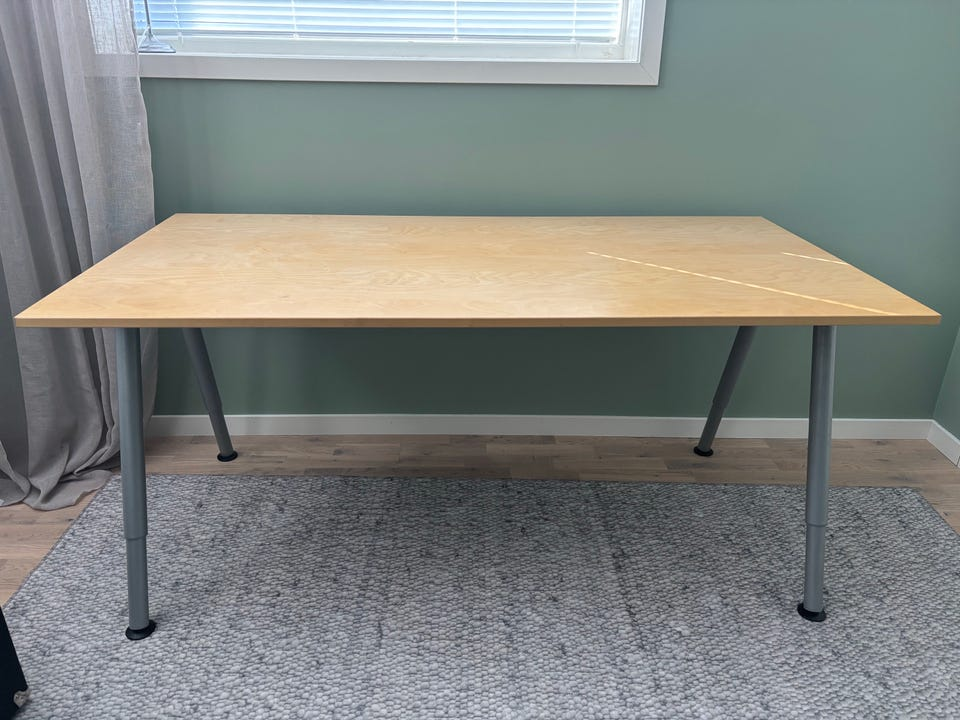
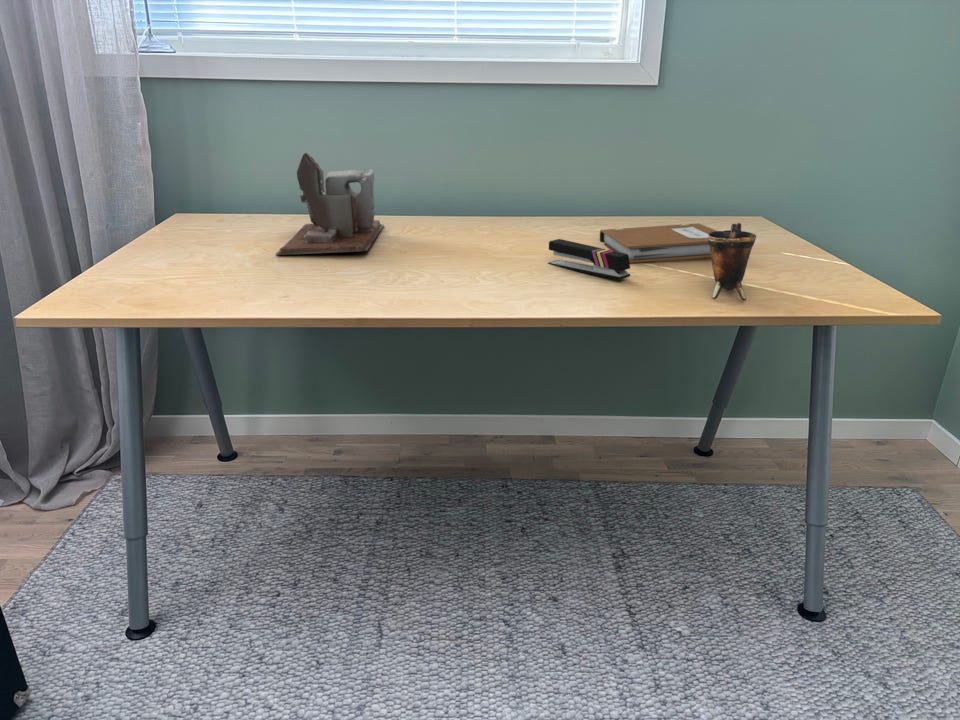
+ desk organizer (328, 195)
+ cup (731, 256)
+ stapler (587, 258)
+ notebook (667, 241)
